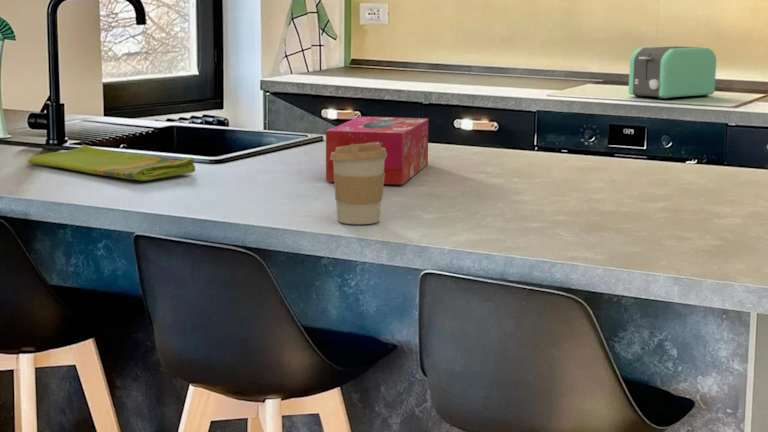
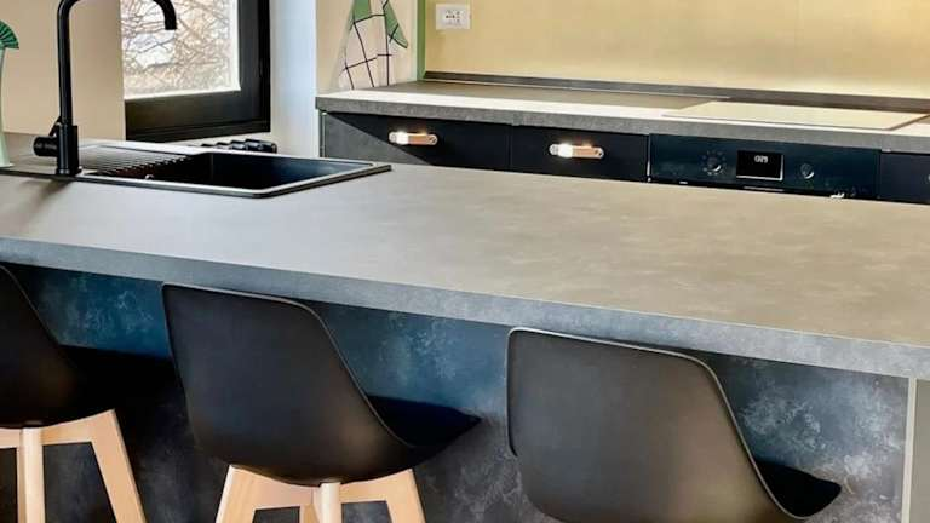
- toaster (672, 71)
- dish towel (110, 161)
- coffee cup (358, 181)
- tissue box (381, 147)
